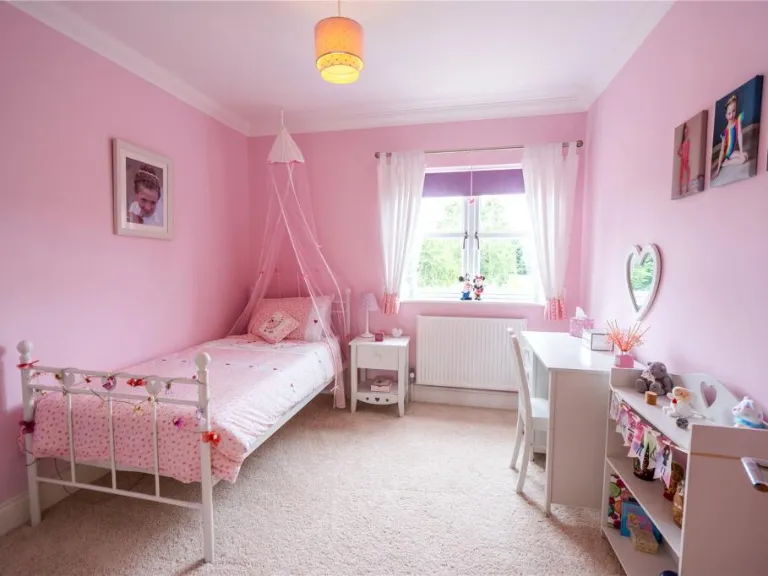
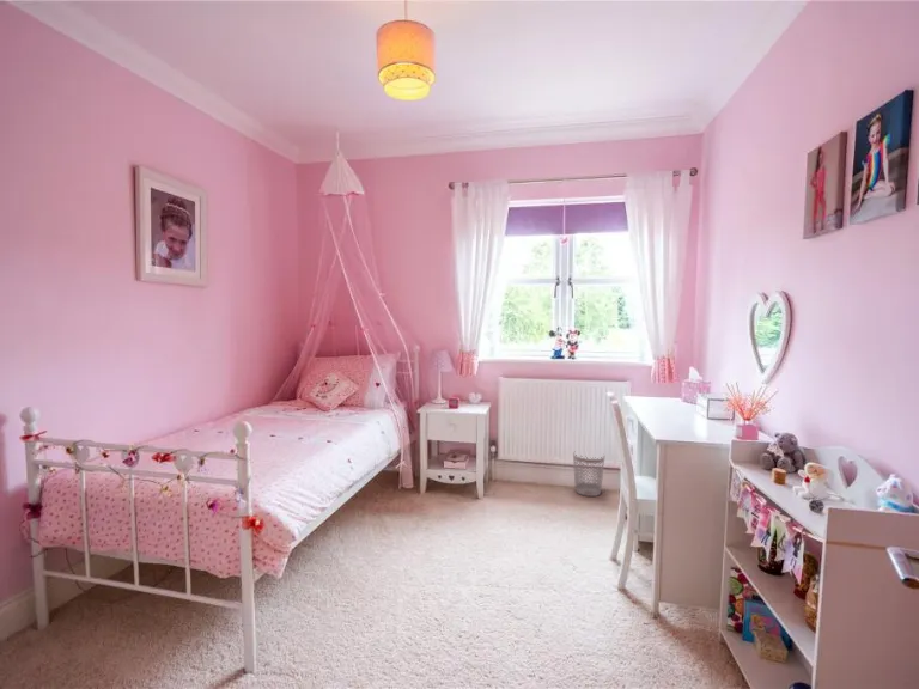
+ wastebasket (588, 474)
